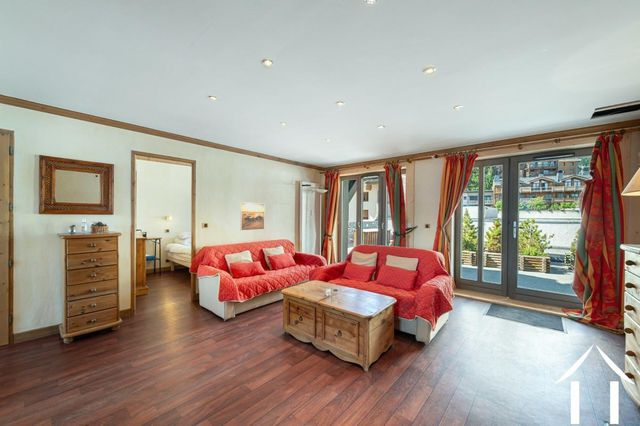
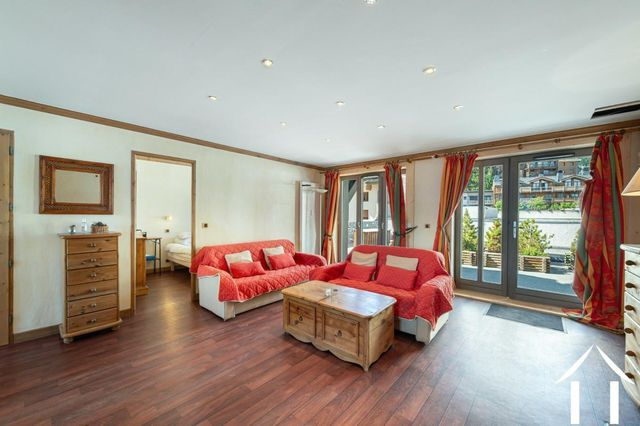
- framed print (252, 216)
